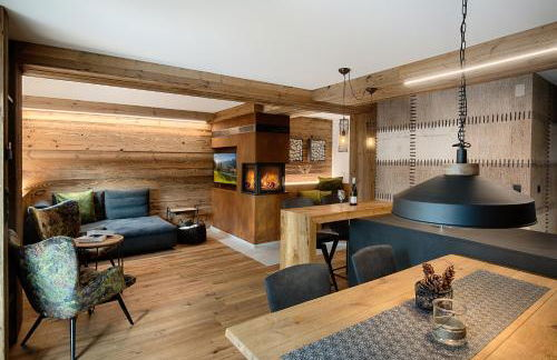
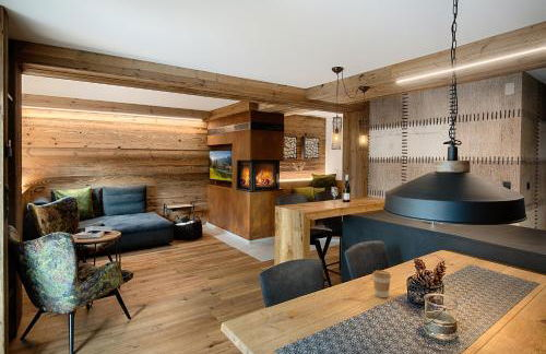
+ coffee cup (381, 283)
